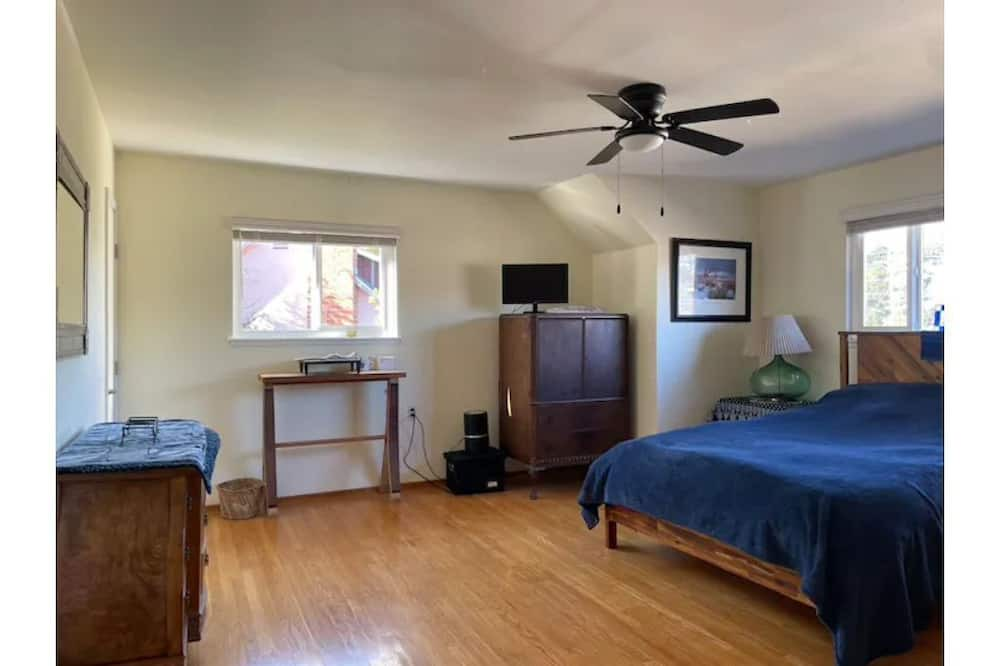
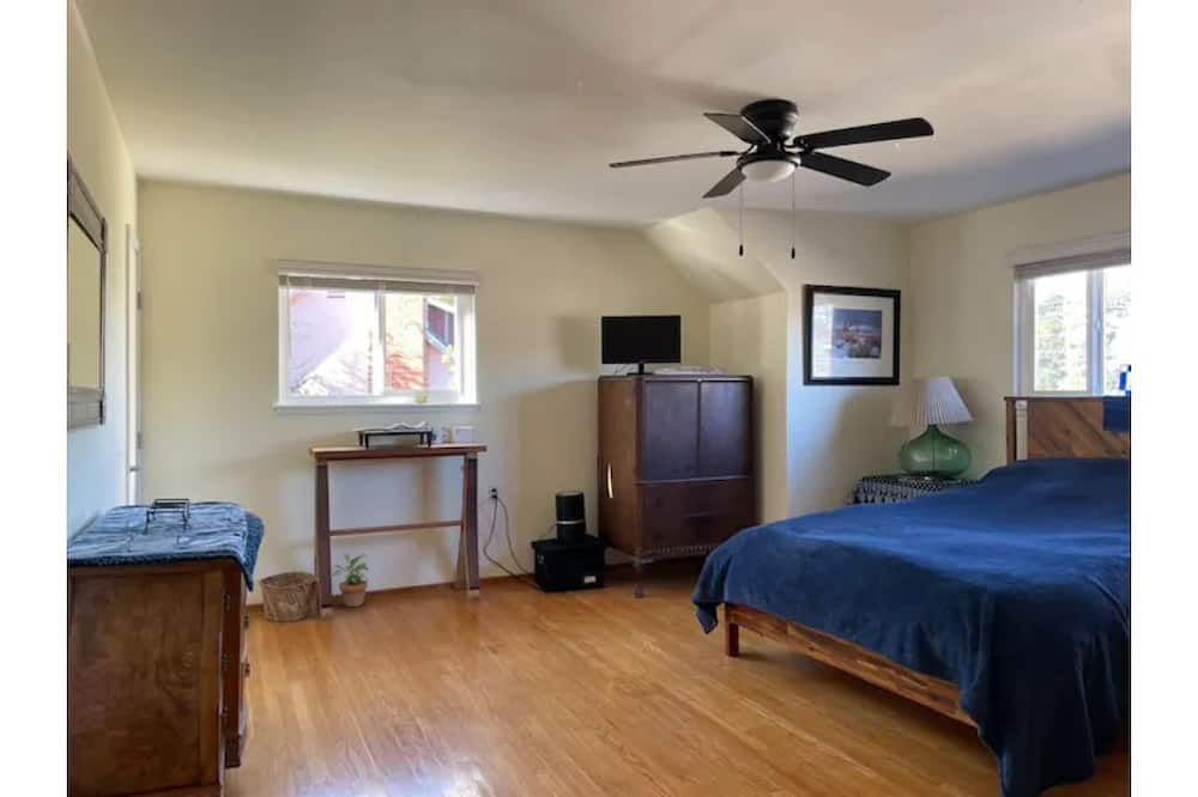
+ potted plant (349, 578)
